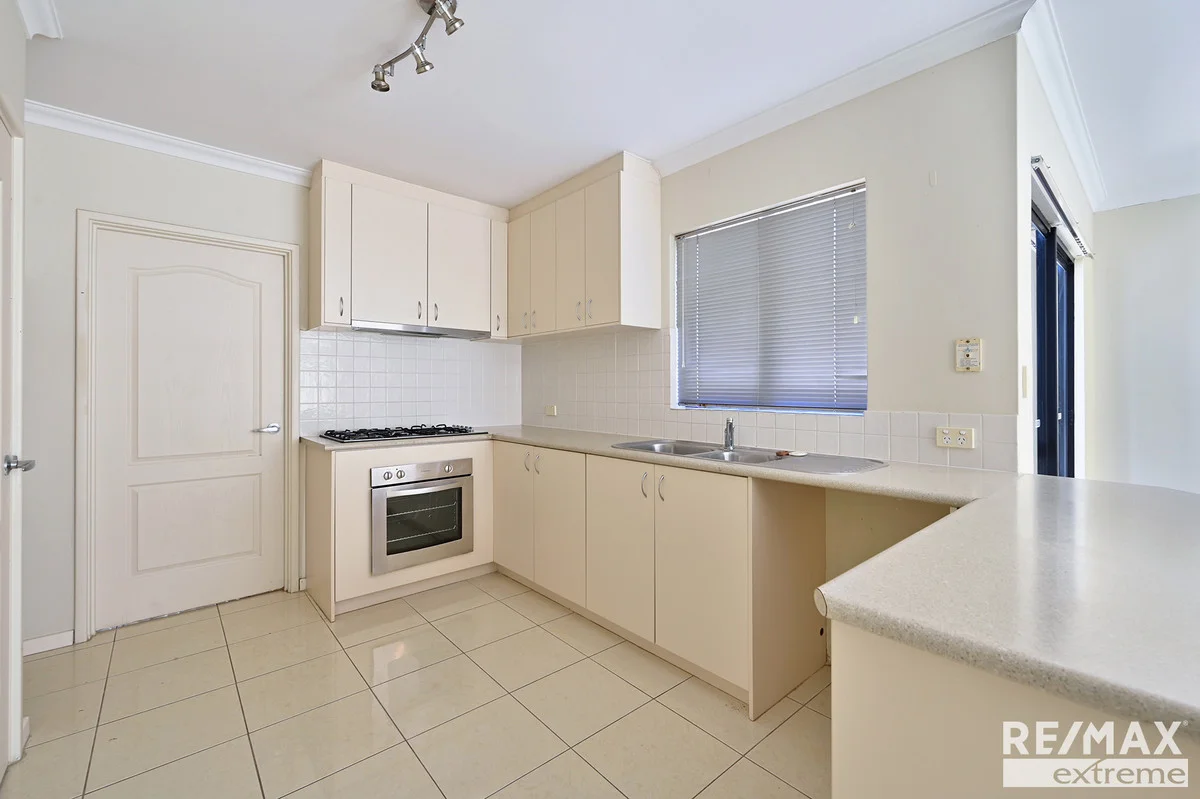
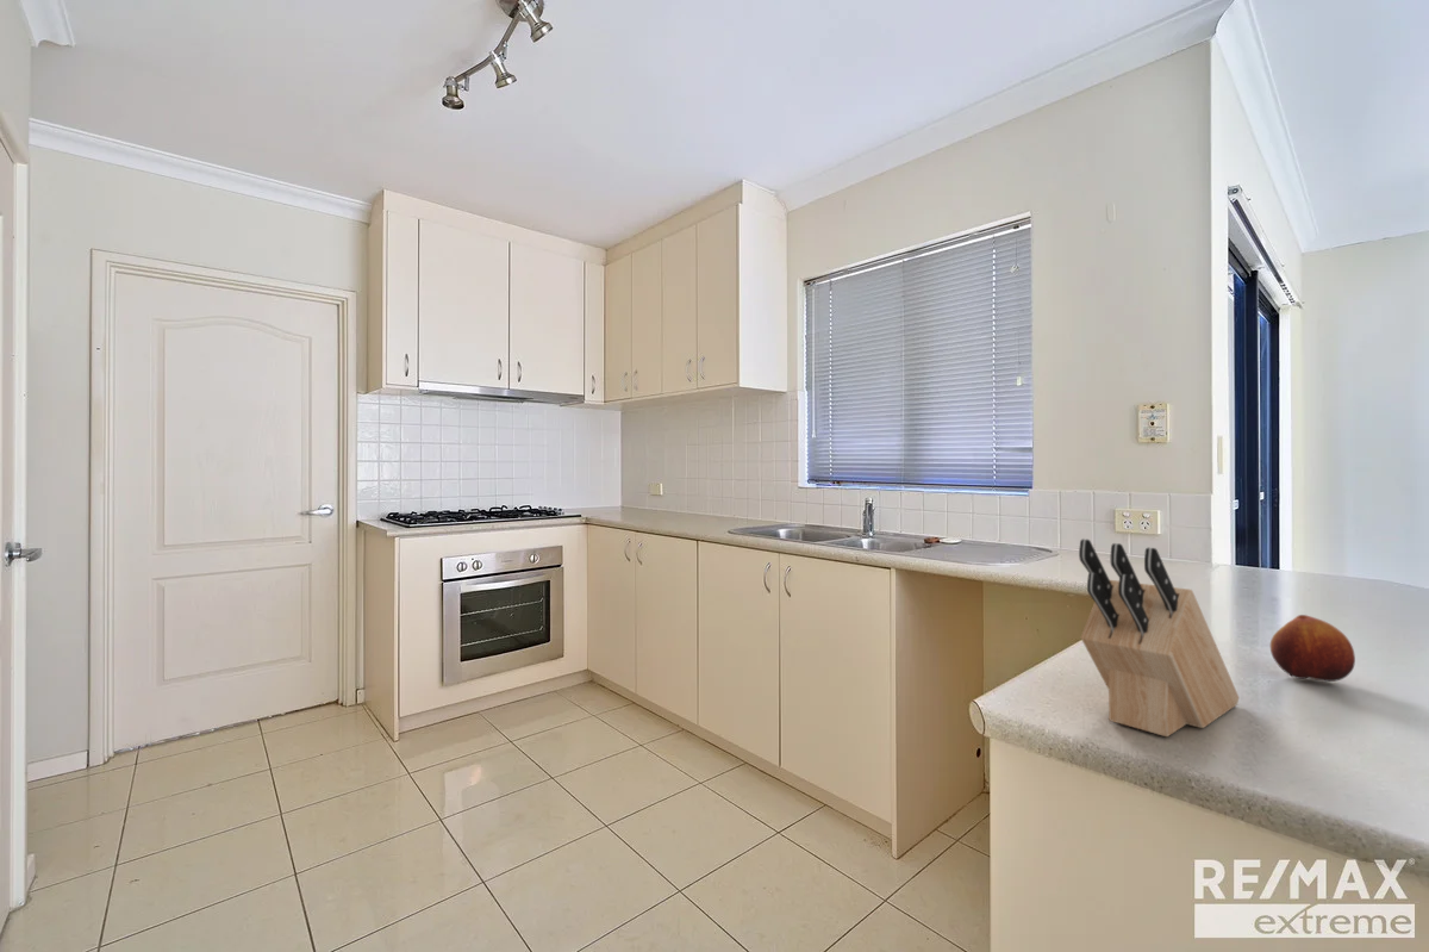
+ knife block (1156, 626)
+ fruit (1311, 647)
